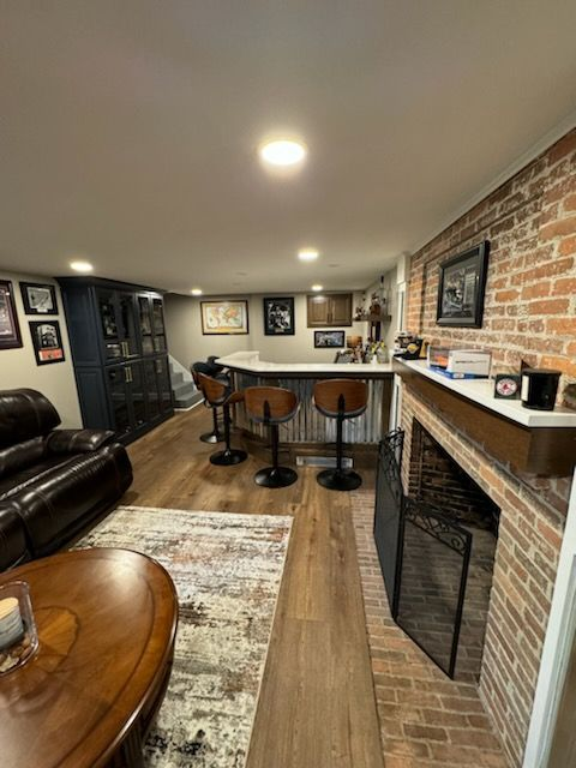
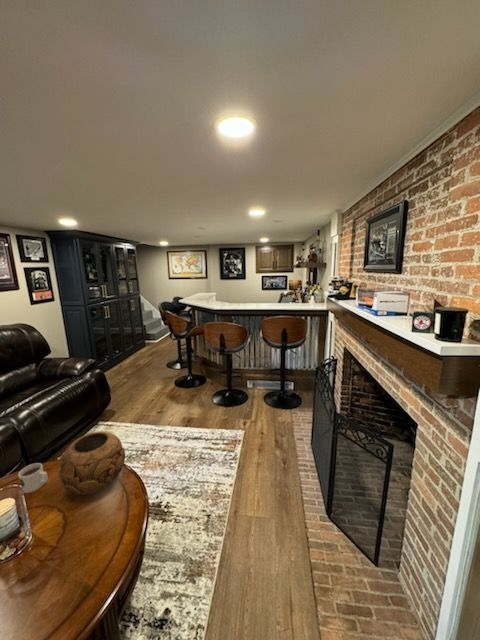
+ decorative bowl (93, 462)
+ mug (34, 476)
